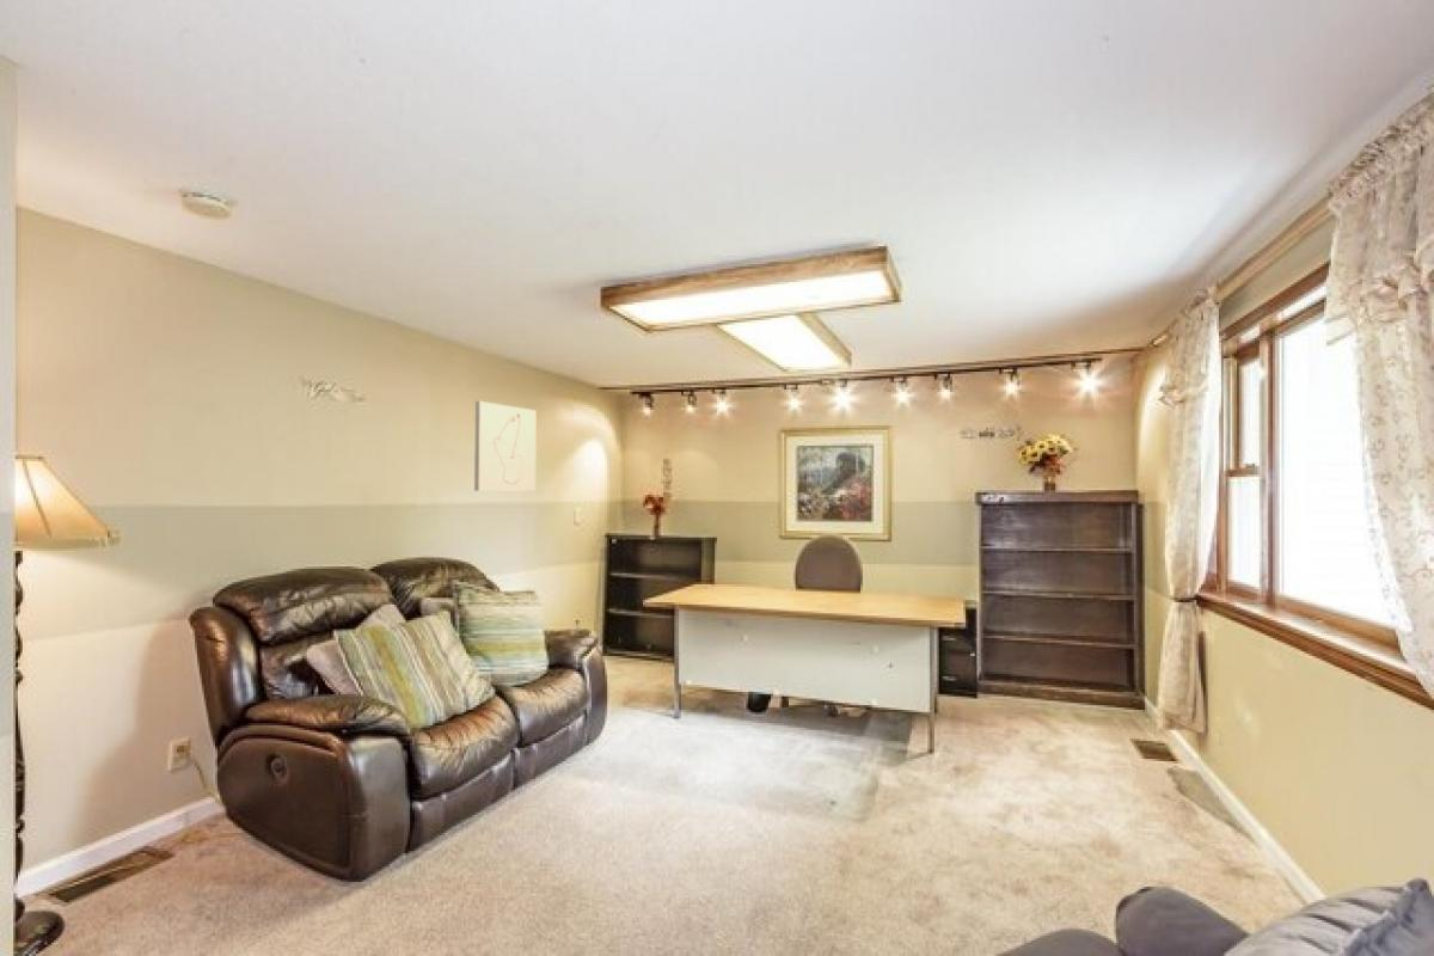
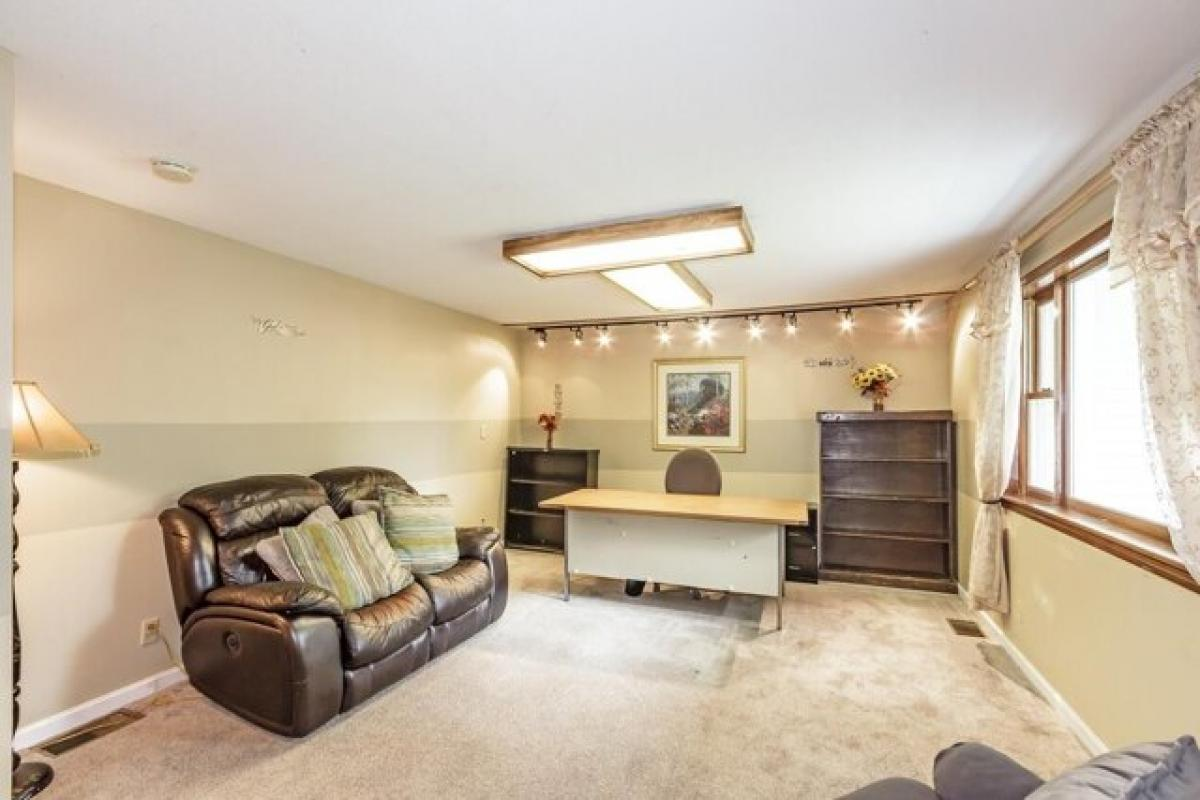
- wall art (507, 448)
